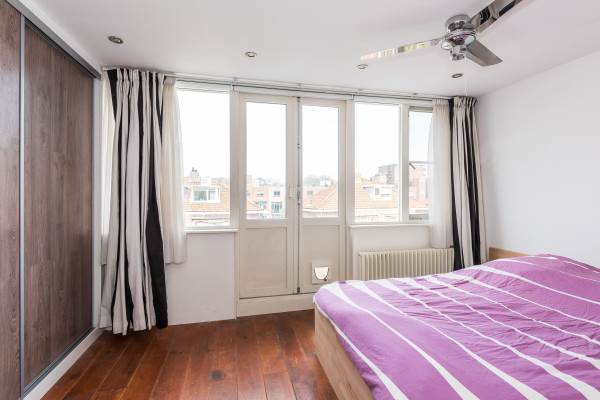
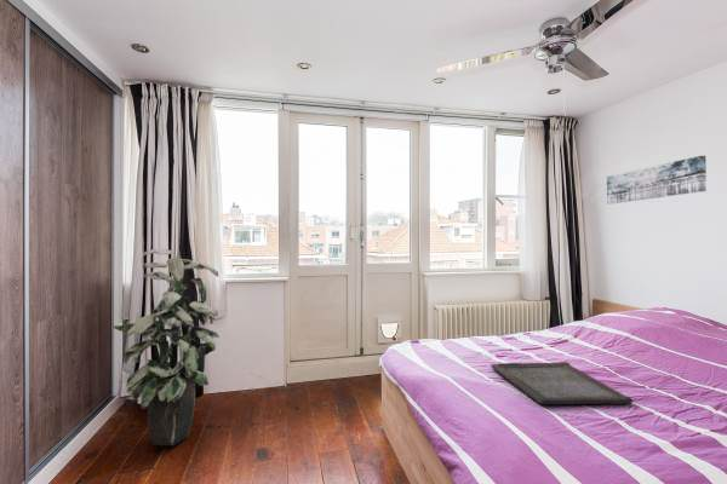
+ wall art (649, 183)
+ serving tray (553, 380)
+ indoor plant (171, 342)
